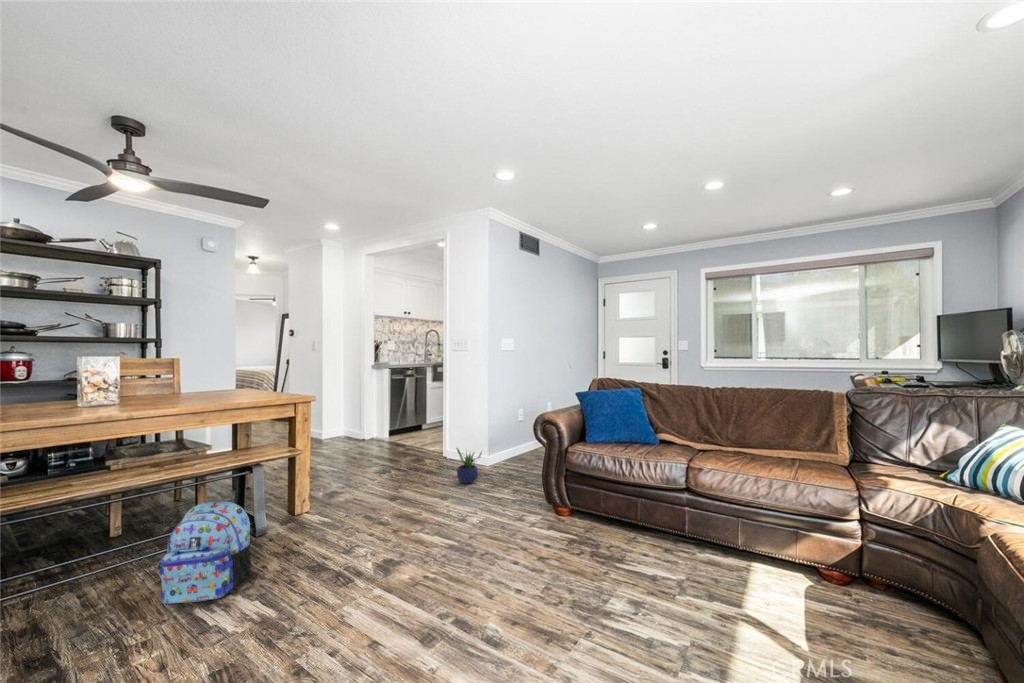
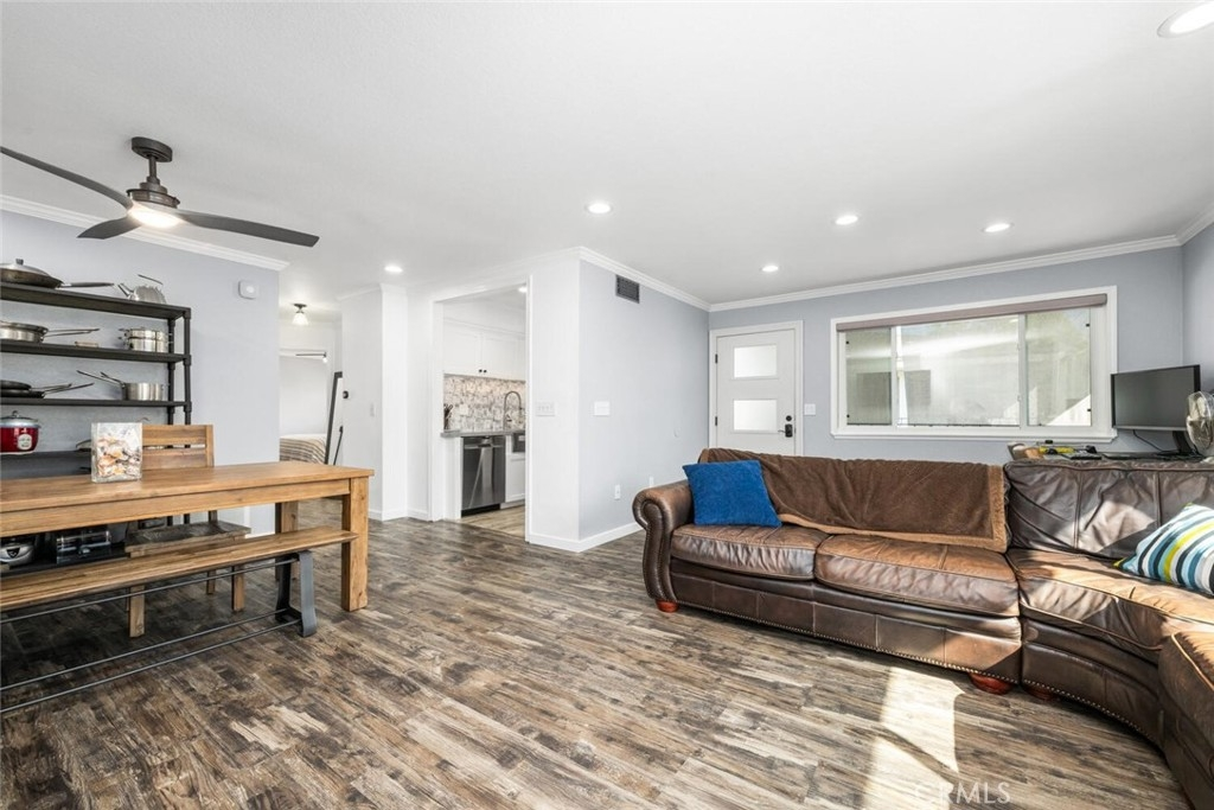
- potted plant (467, 464)
- backpack (206, 547)
